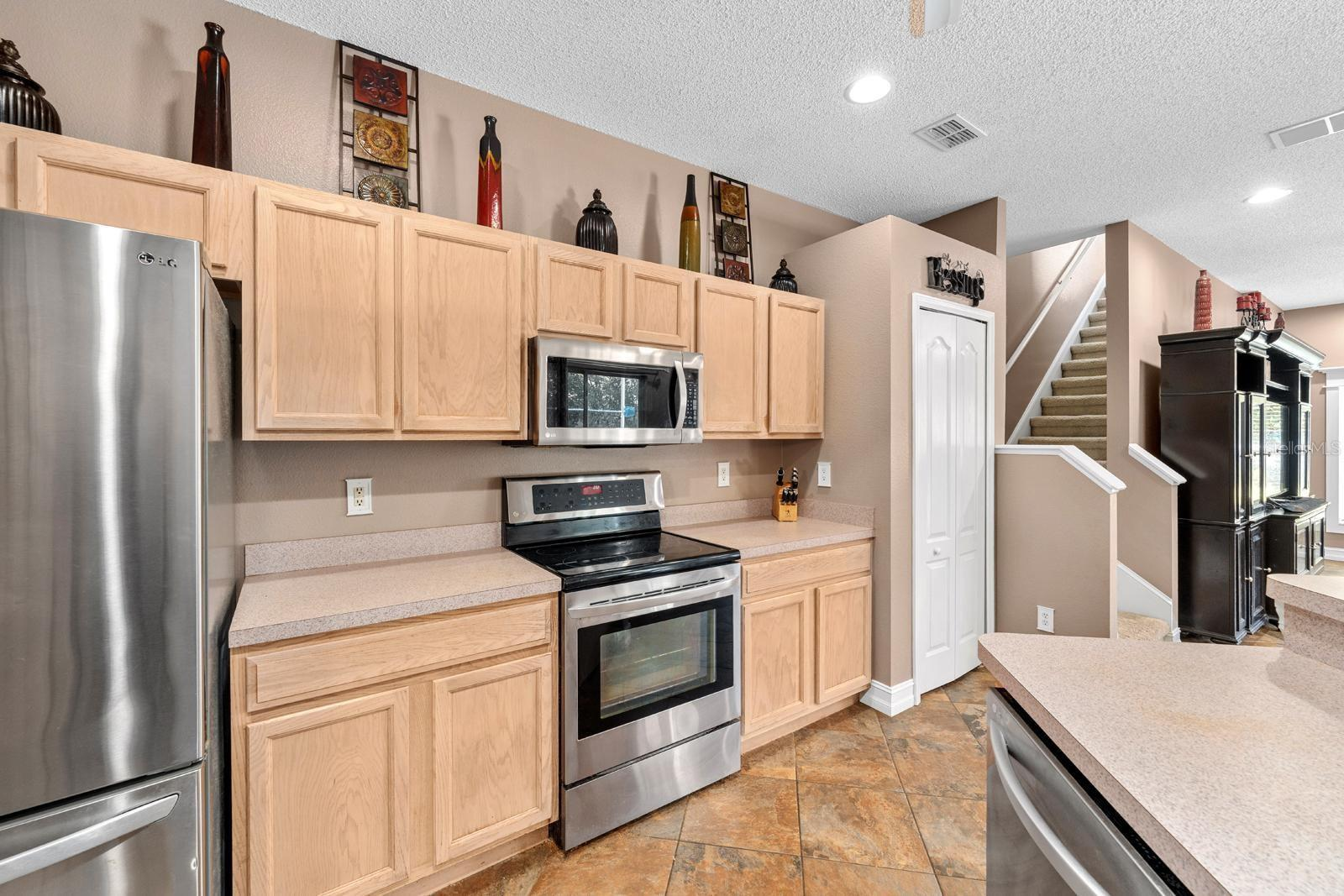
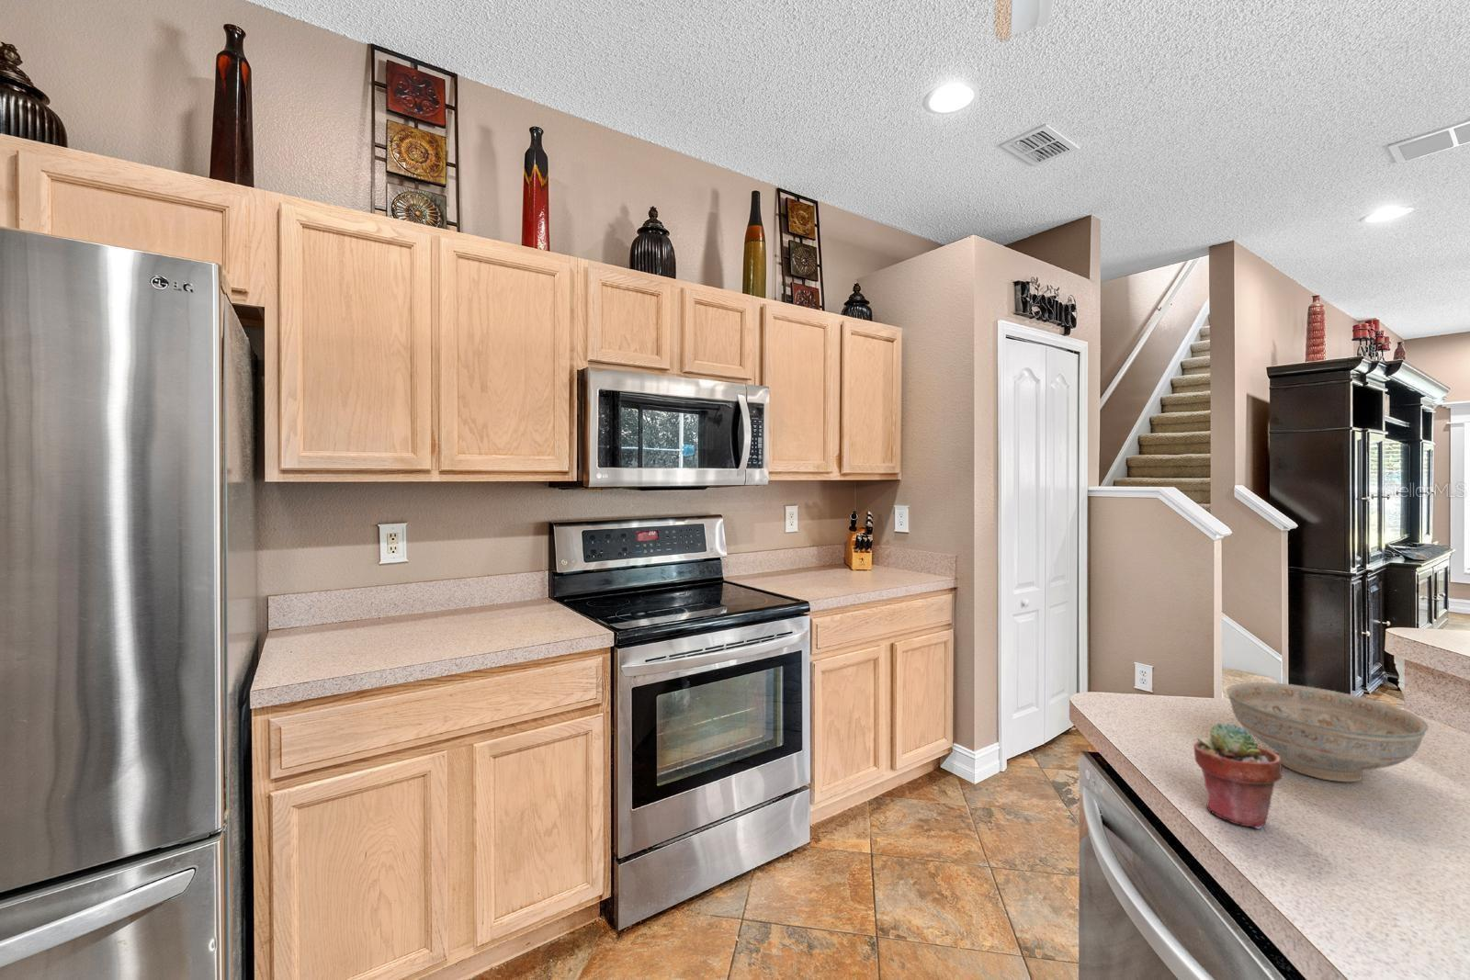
+ potted succulent (1236, 769)
+ decorative bowl (1319, 736)
